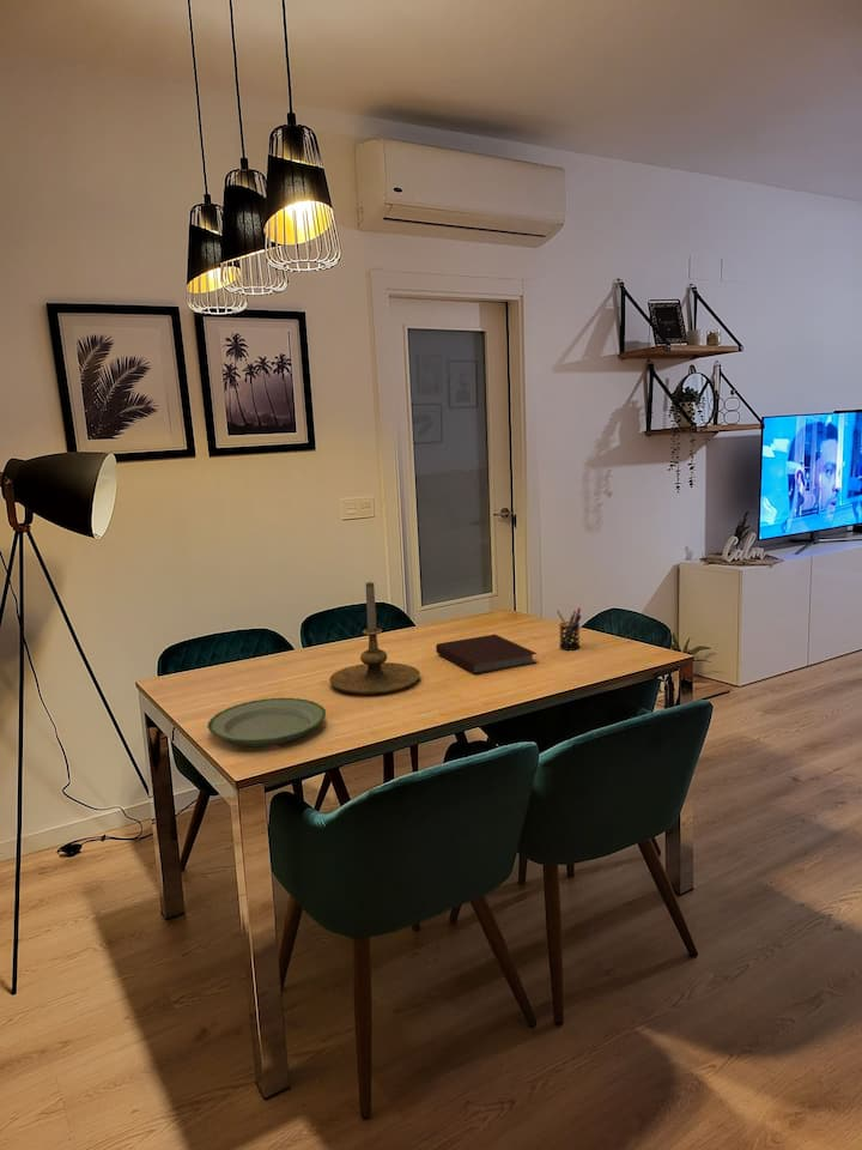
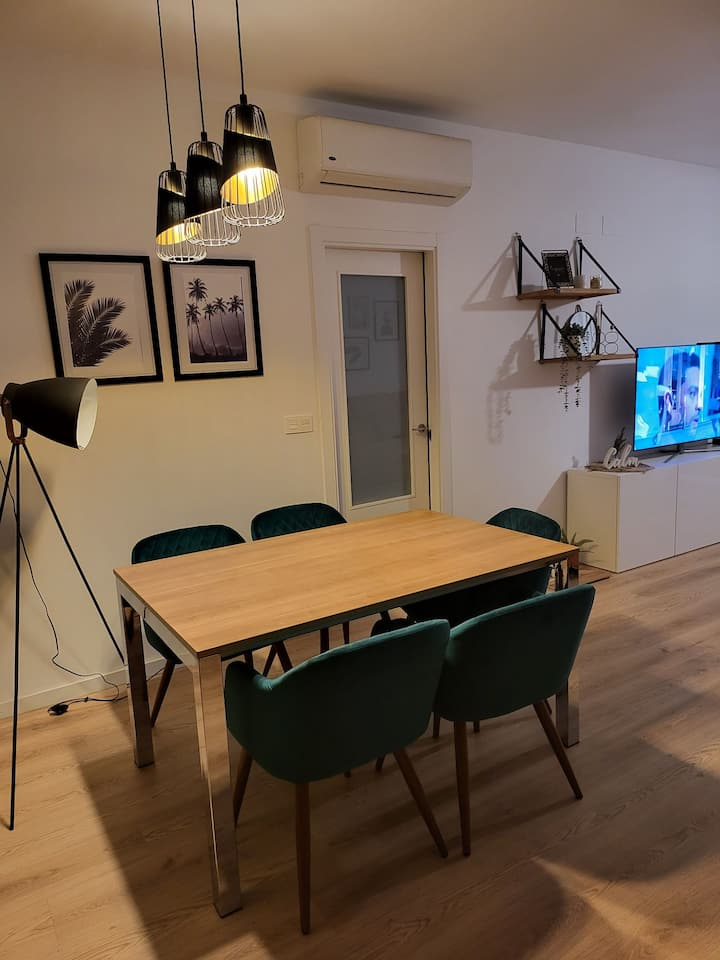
- notebook (485, 653)
- plate (267, 724)
- pen holder (571, 627)
- candle holder (372, 632)
